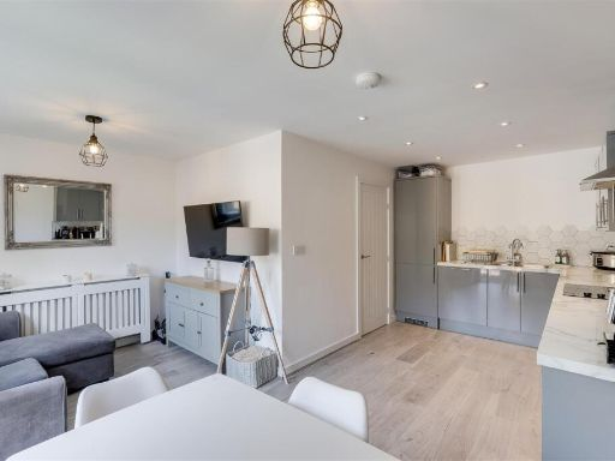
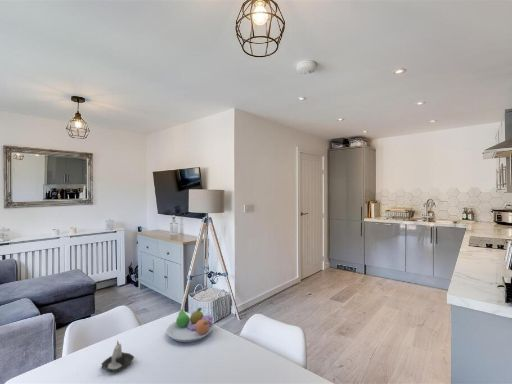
+ candle (116, 353)
+ fruit bowl (190, 322)
